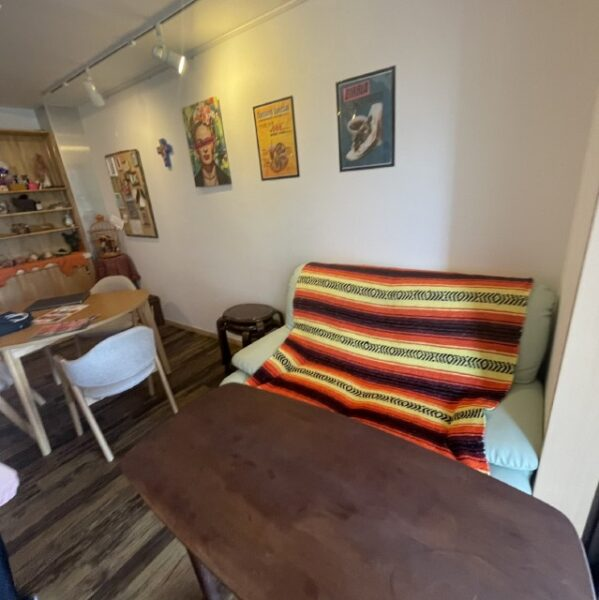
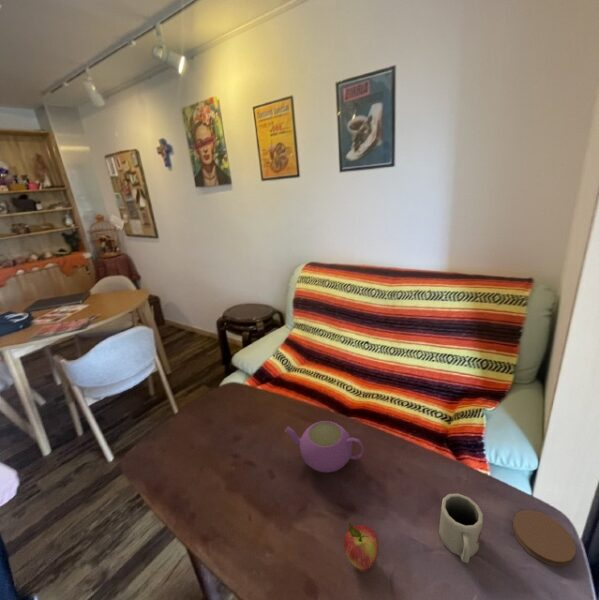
+ coaster (542, 536)
+ fruit (361, 544)
+ teapot (323, 446)
+ cup (461, 530)
